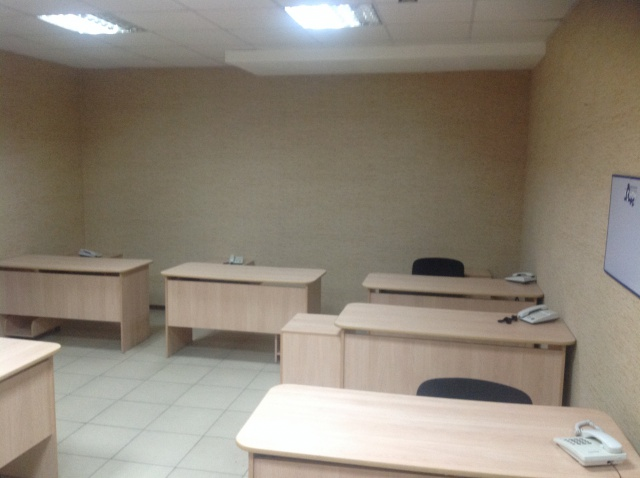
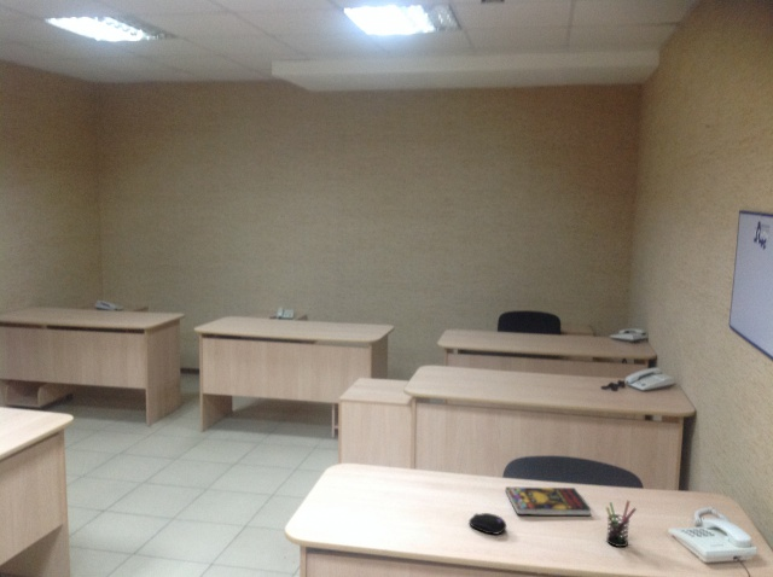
+ computer mouse (487, 521)
+ book (546, 500)
+ pen holder (617, 520)
